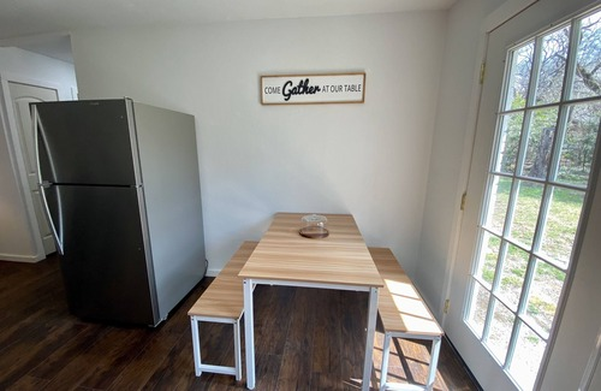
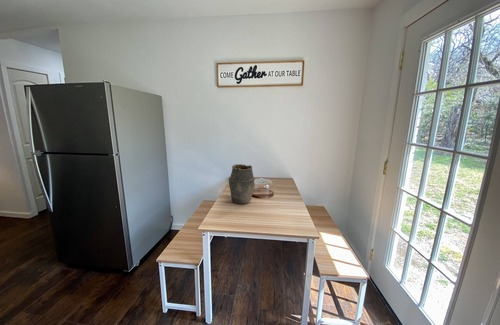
+ vase (241, 183)
